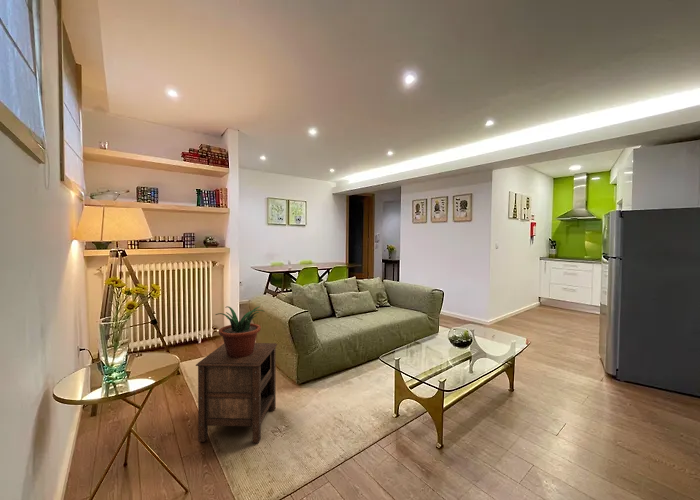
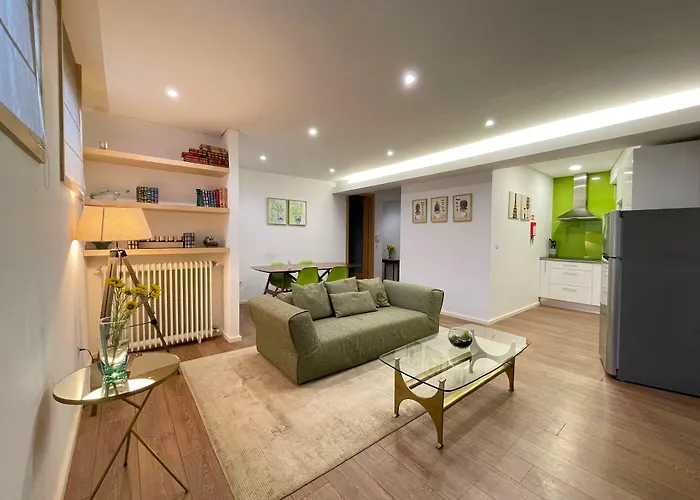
- nightstand (240, 388)
- potted plant (241, 329)
